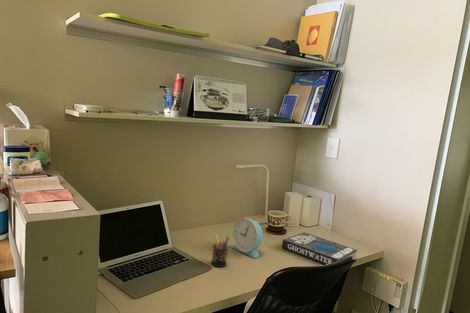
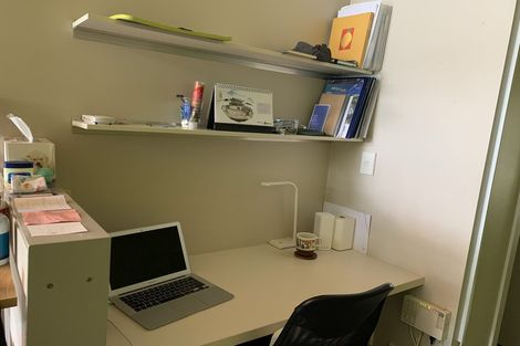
- alarm clock (249, 234)
- book (319, 248)
- pen holder (222, 249)
